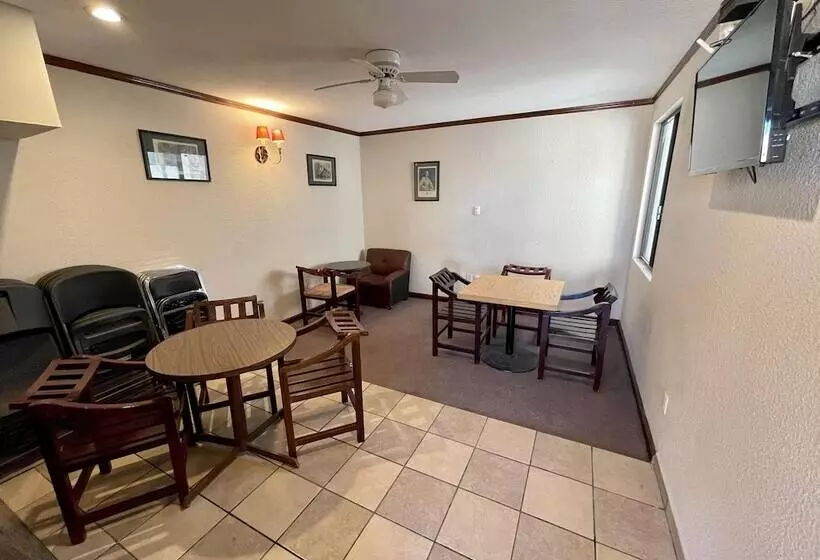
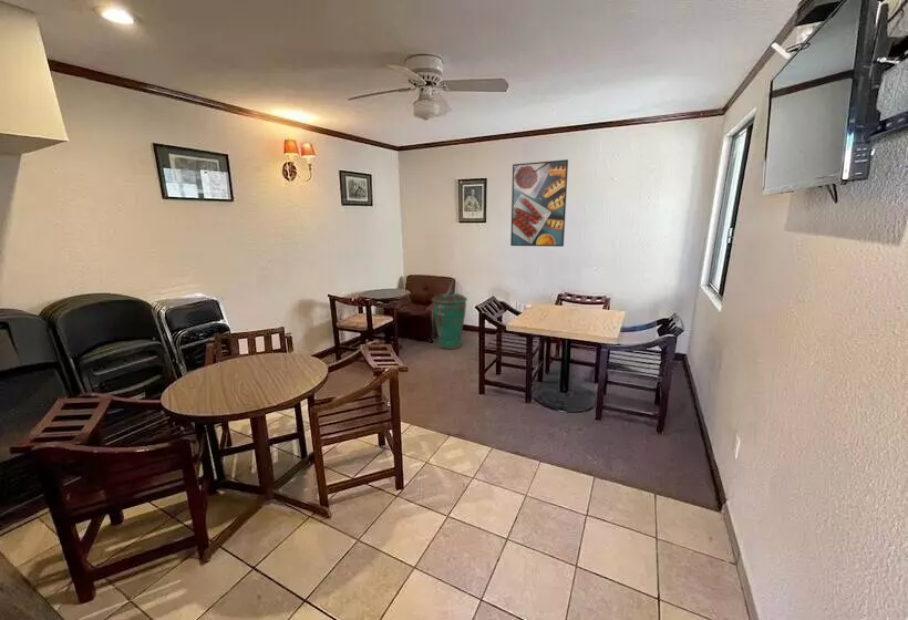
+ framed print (537, 205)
+ trash can (448, 318)
